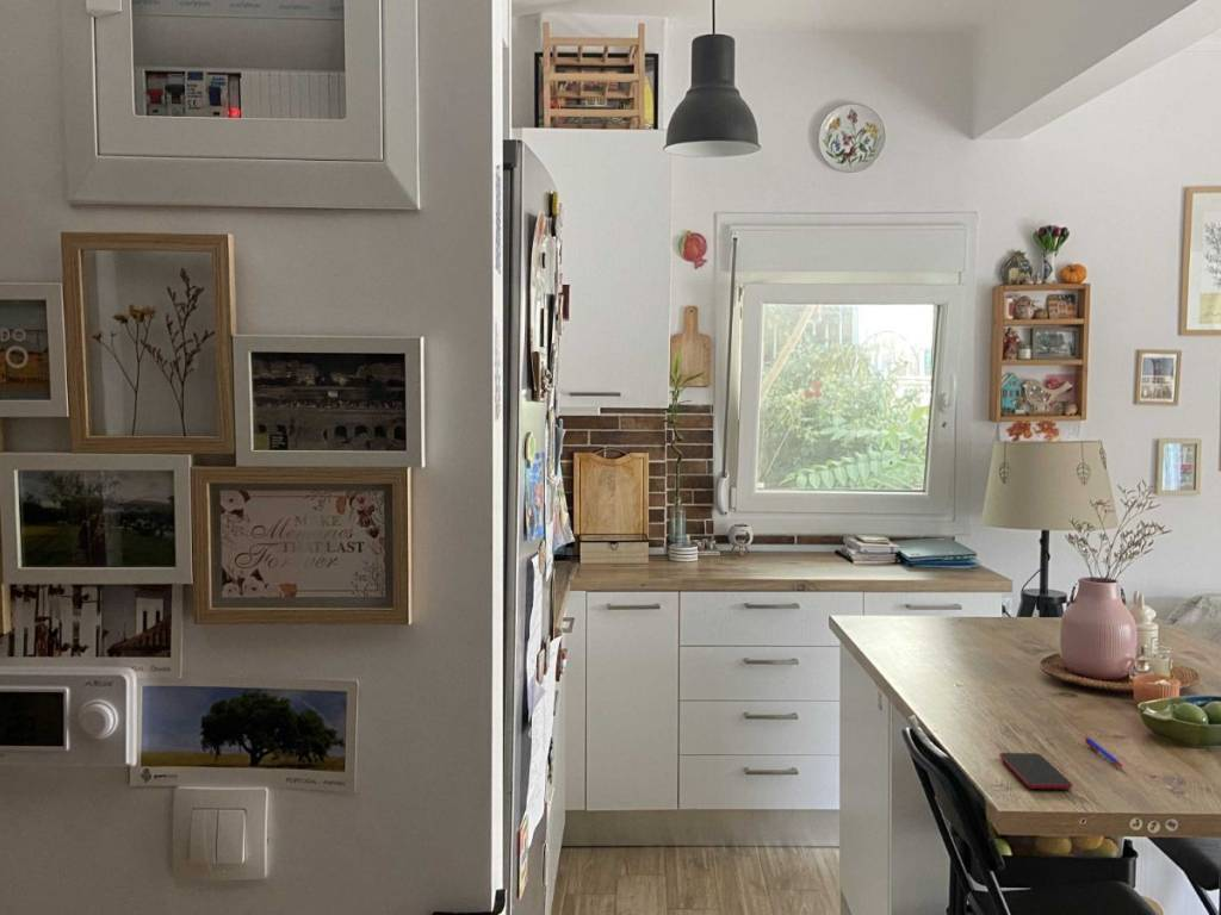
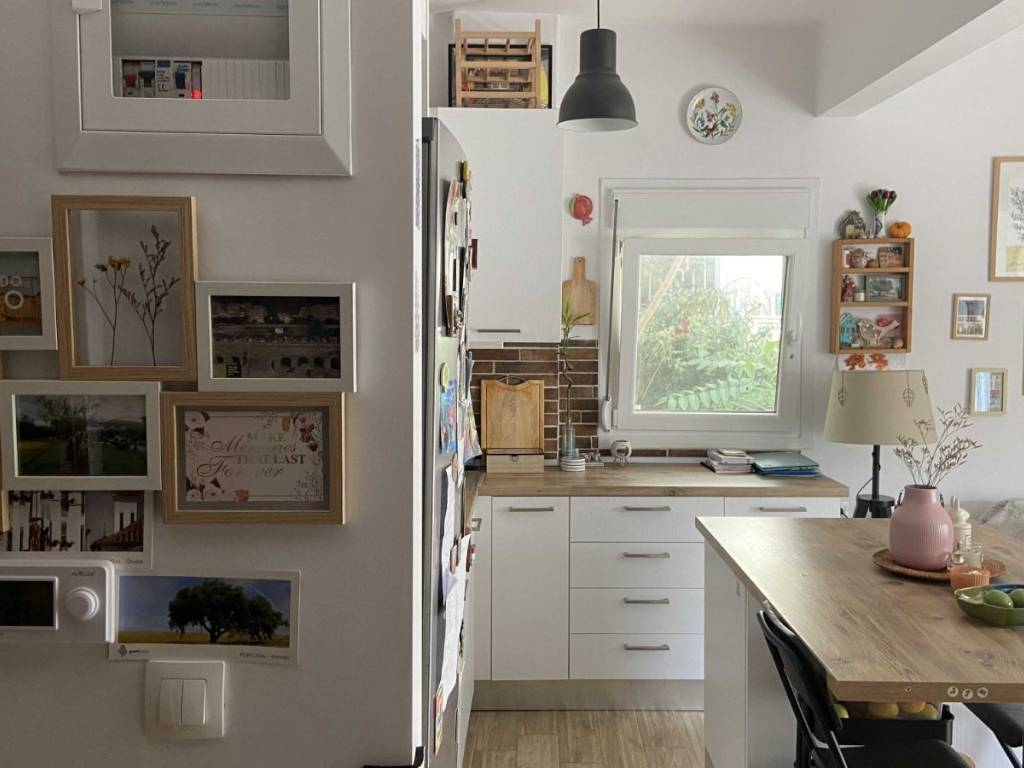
- pen (1103, 752)
- smartphone (1034, 770)
